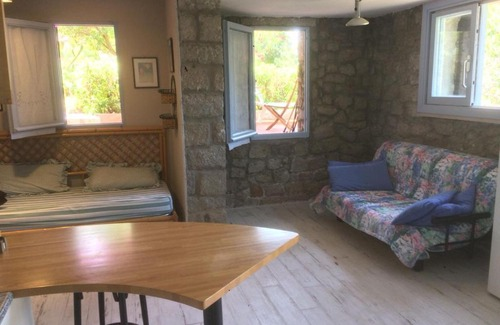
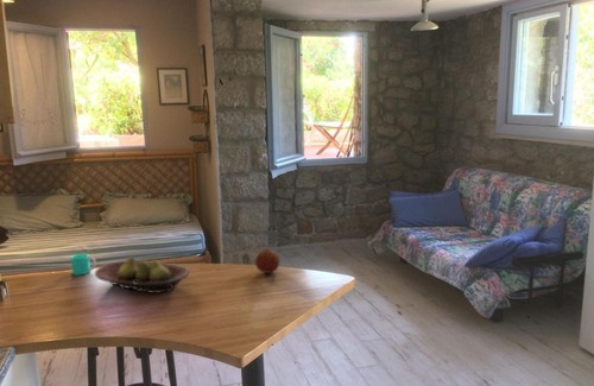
+ fruit (267, 260)
+ fruit bowl (141, 272)
+ cup (83, 264)
